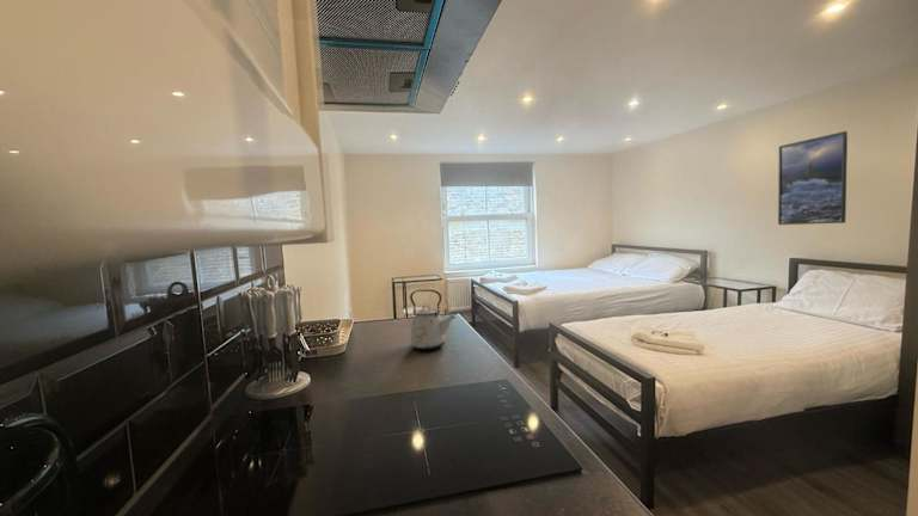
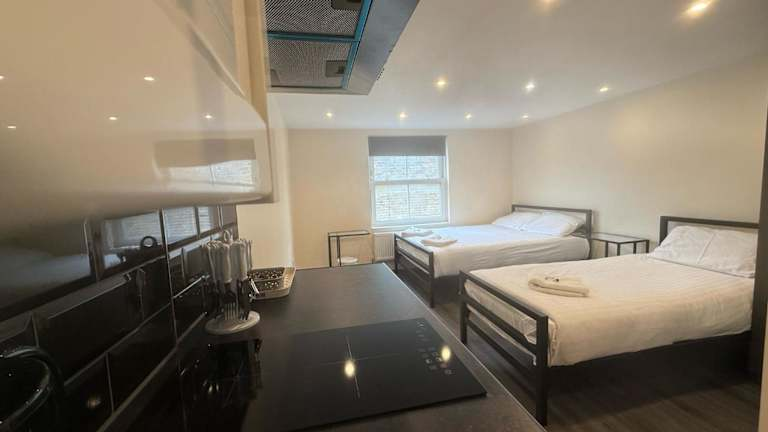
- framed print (809, 182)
- kettle (433, 318)
